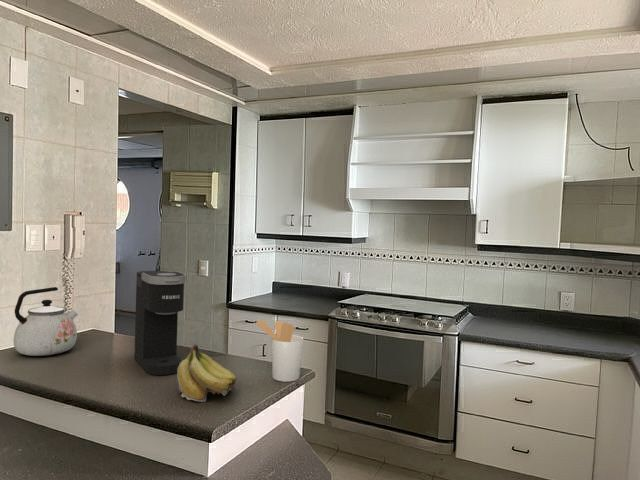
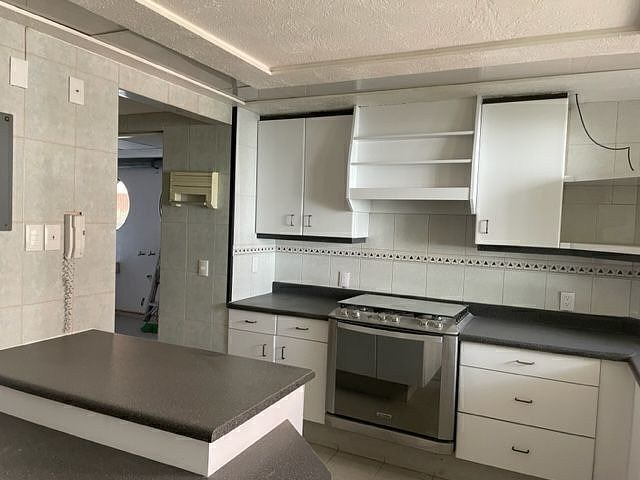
- utensil holder (278, 348)
- coffee maker (158, 317)
- fruit (210, 371)
- kettle (47, 319)
